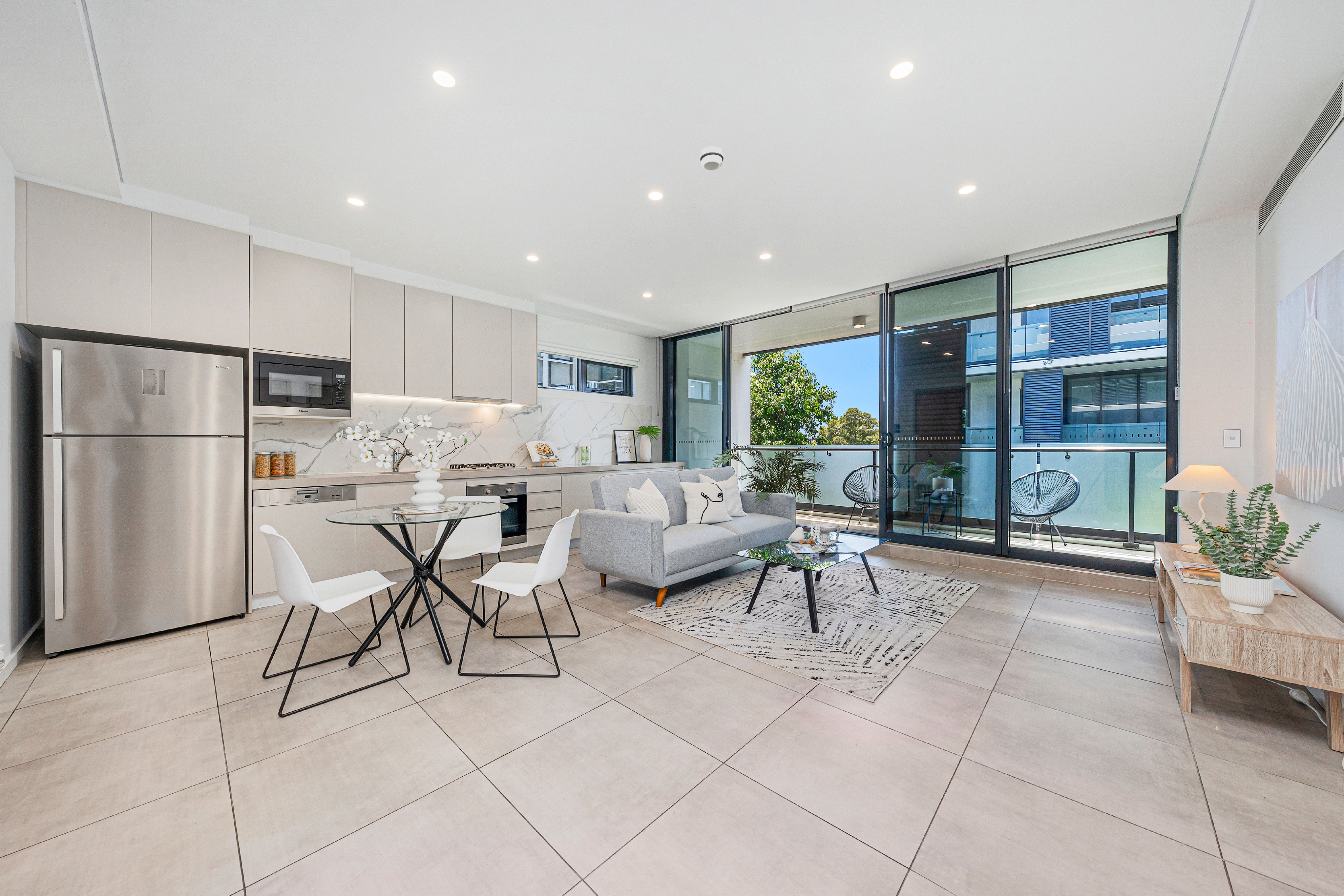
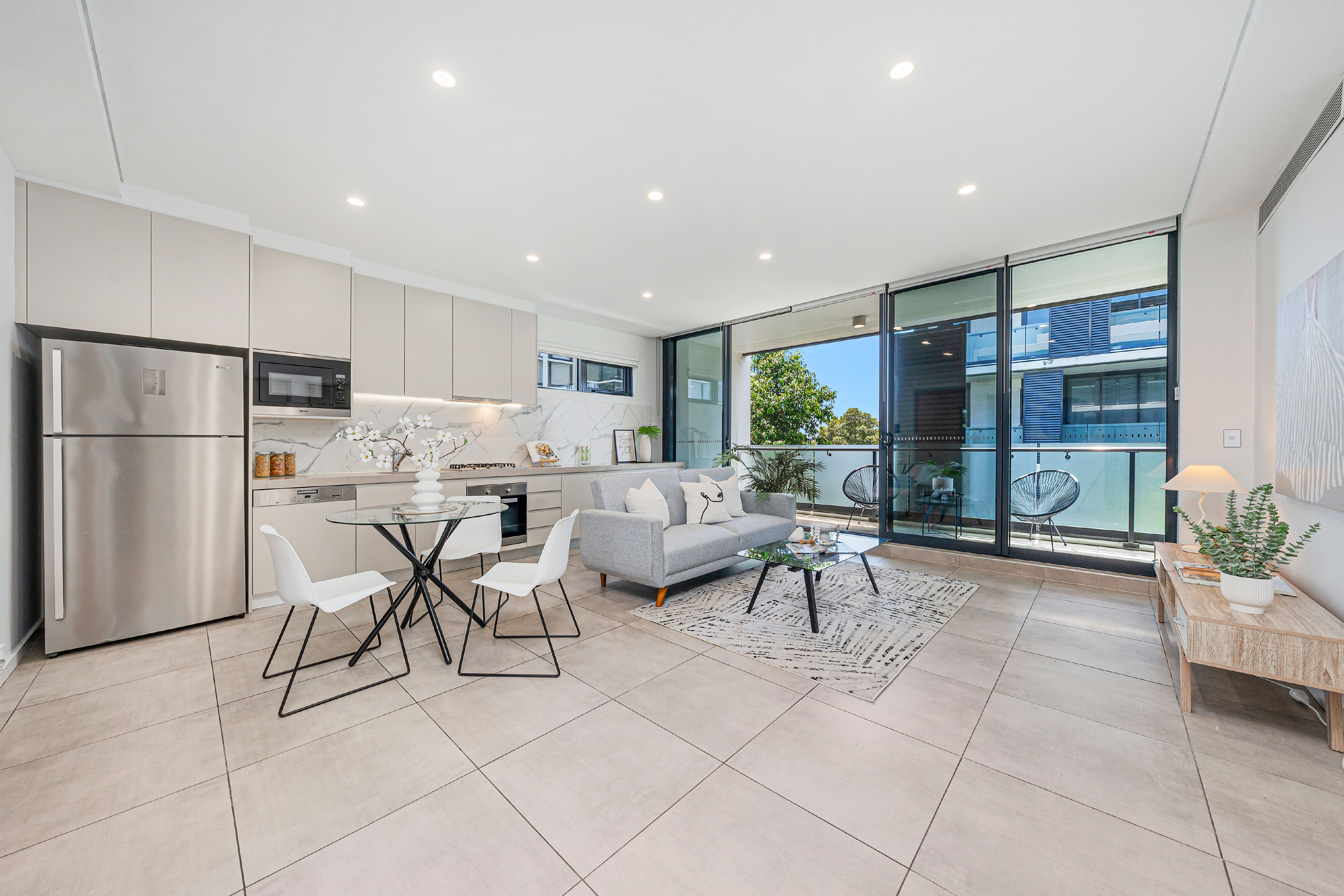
- smoke detector (712, 159)
